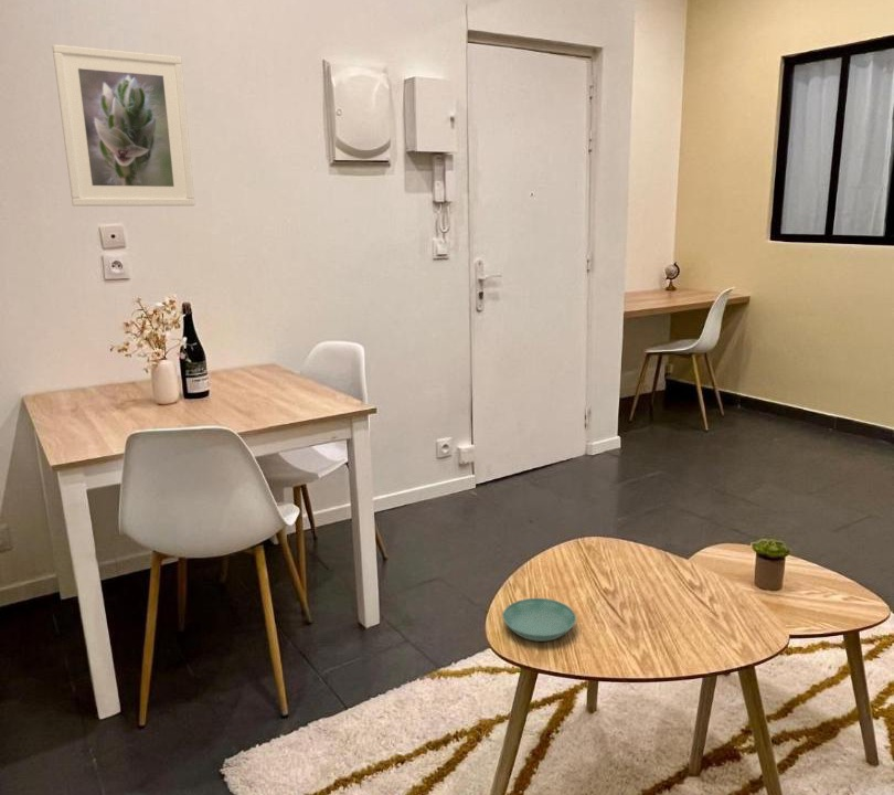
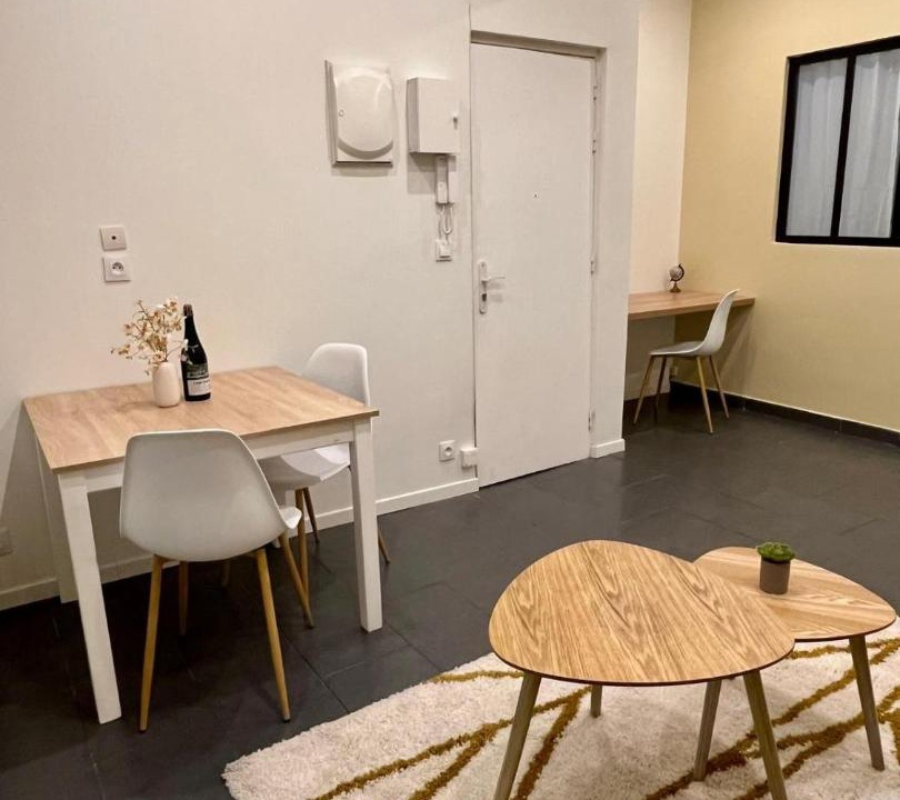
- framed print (127, 129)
- saucer (539, 621)
